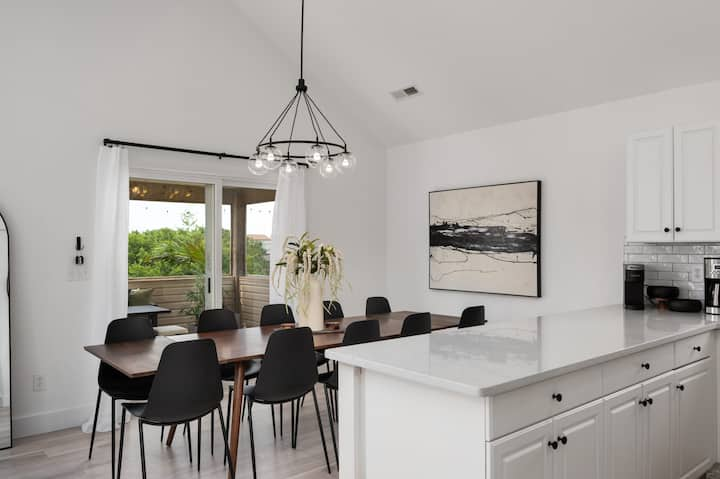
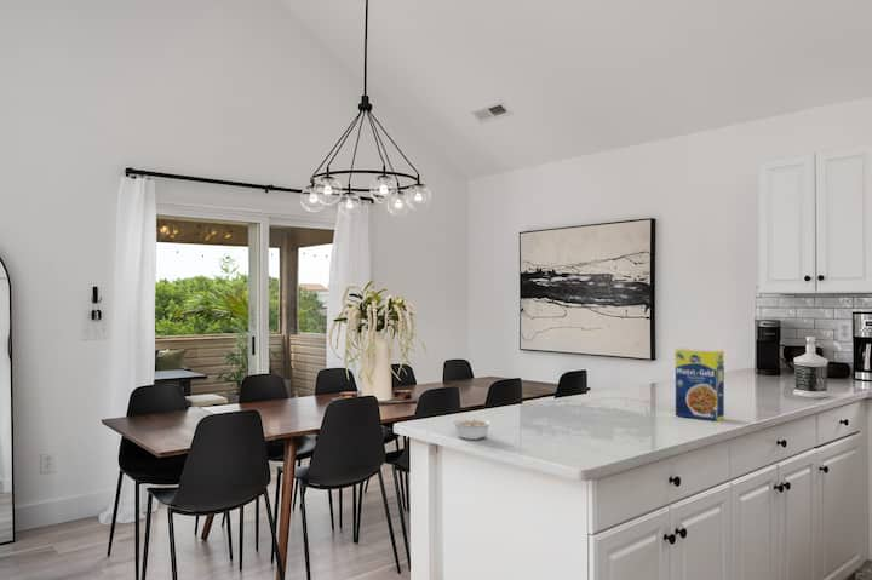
+ bottle (810, 366)
+ legume (472, 427)
+ legume (699, 383)
